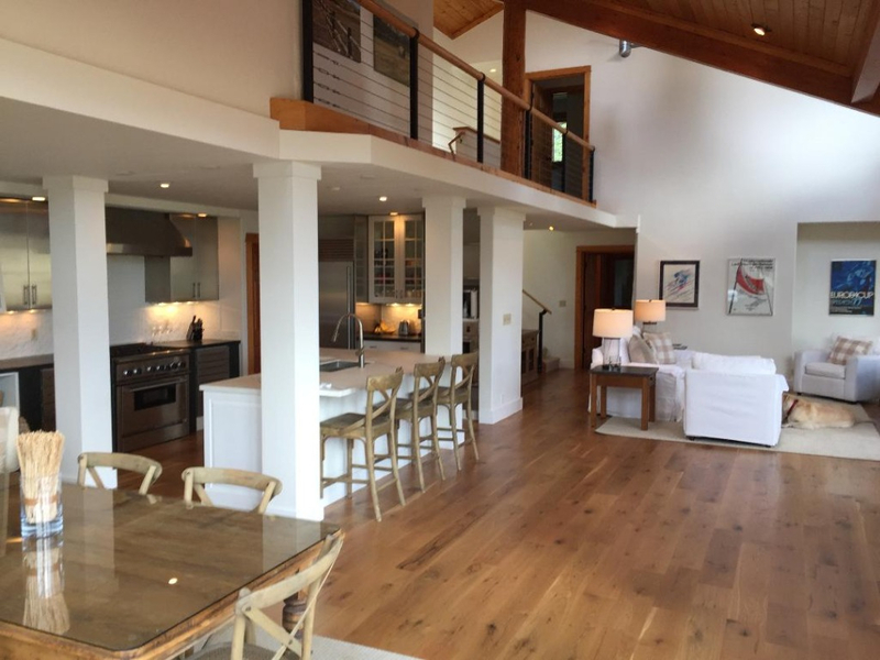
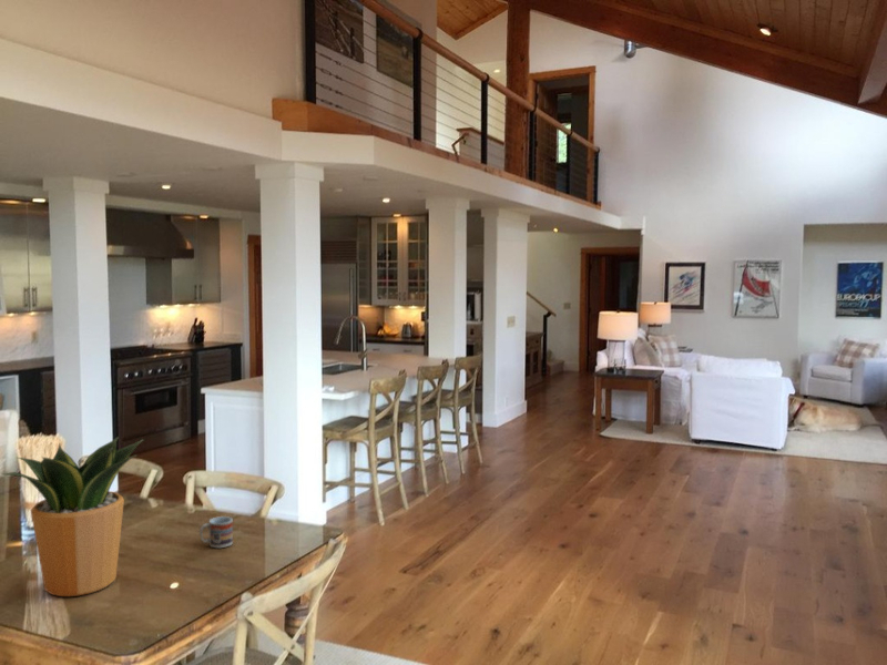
+ cup (216, 532)
+ potted plant (86, 513)
